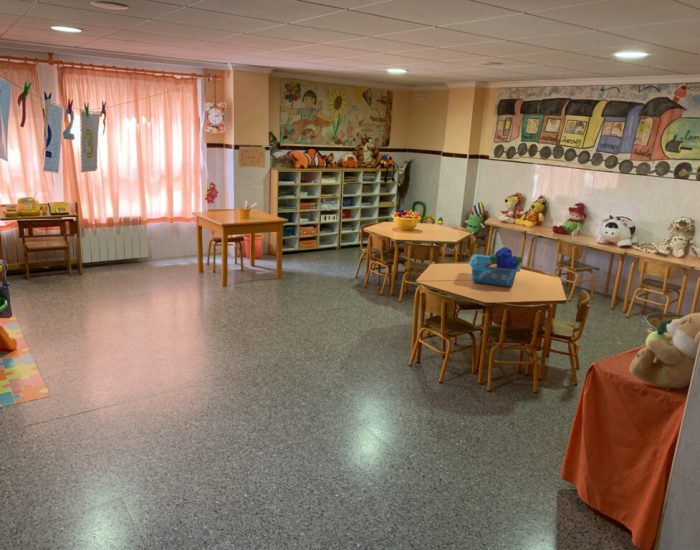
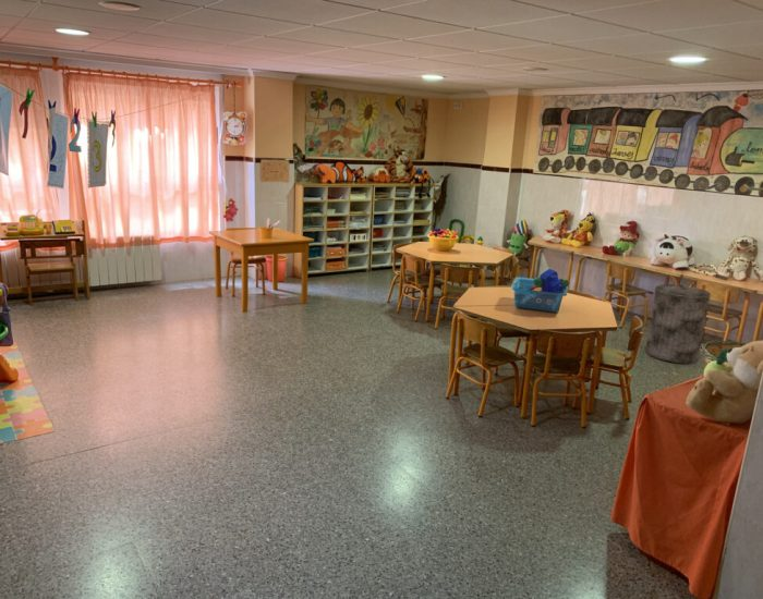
+ trash can (677, 320)
